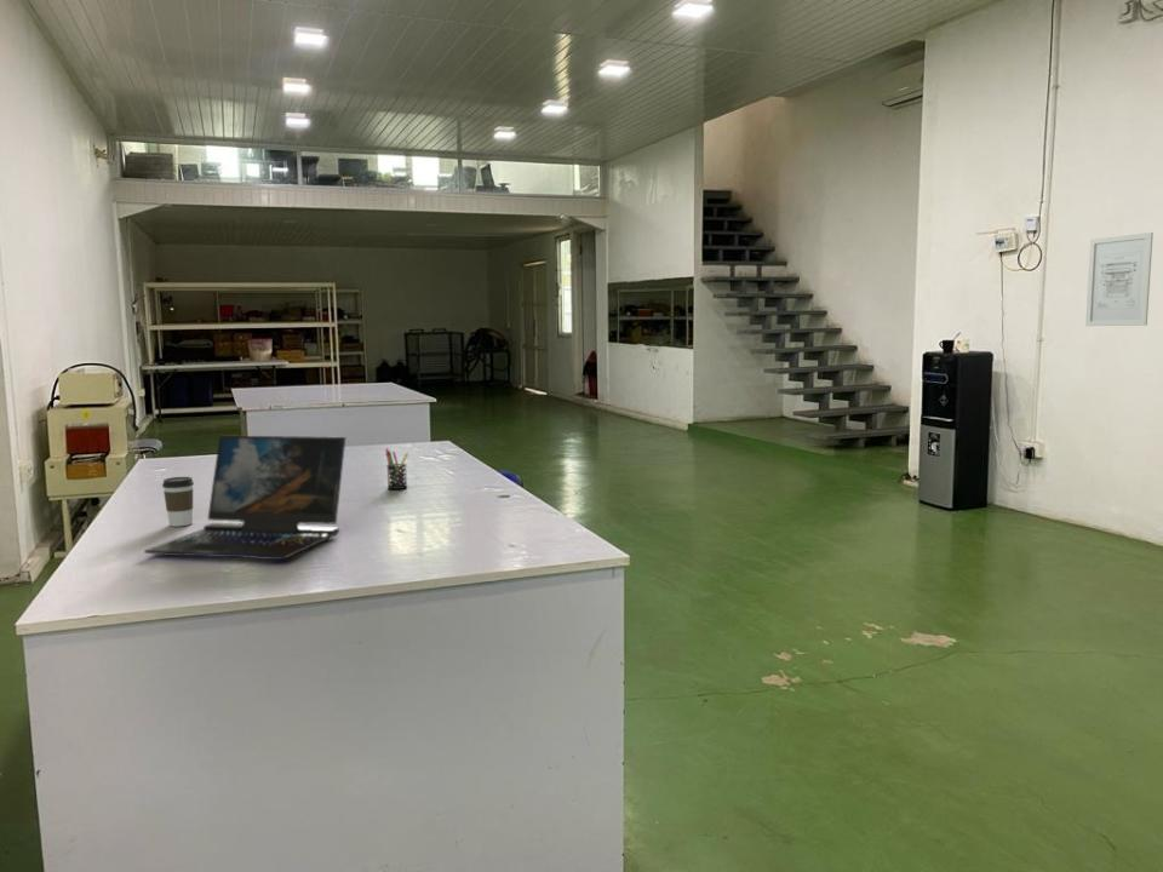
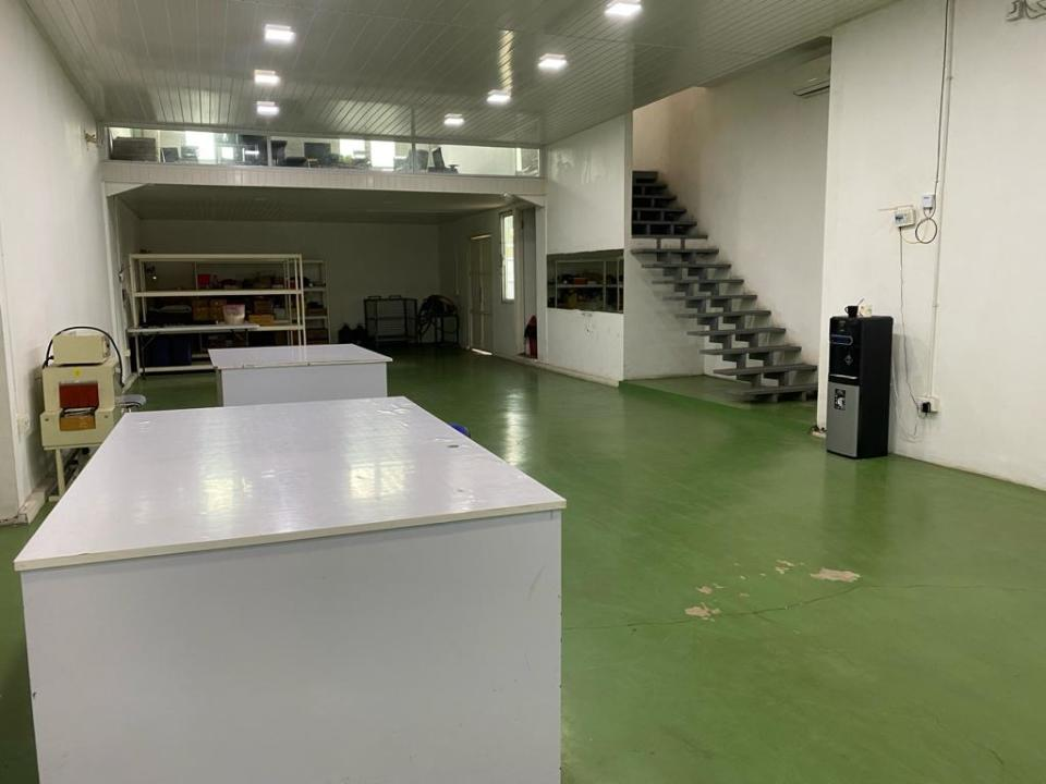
- coffee cup (179, 501)
- laptop (250, 493)
- wall art (1117, 281)
- pen holder (394, 467)
